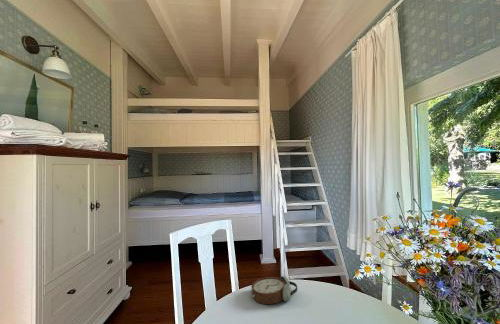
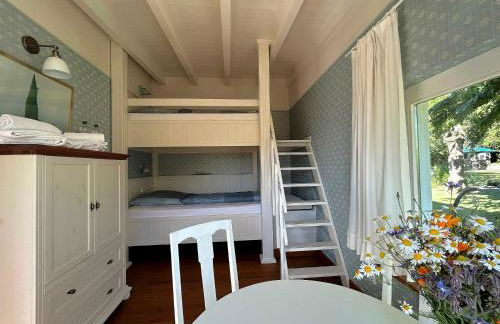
- alarm clock (274, 288)
